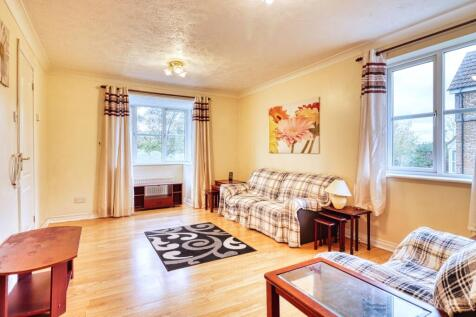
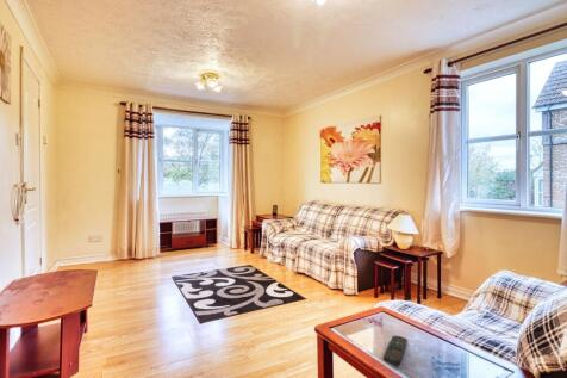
+ remote control (395, 348)
